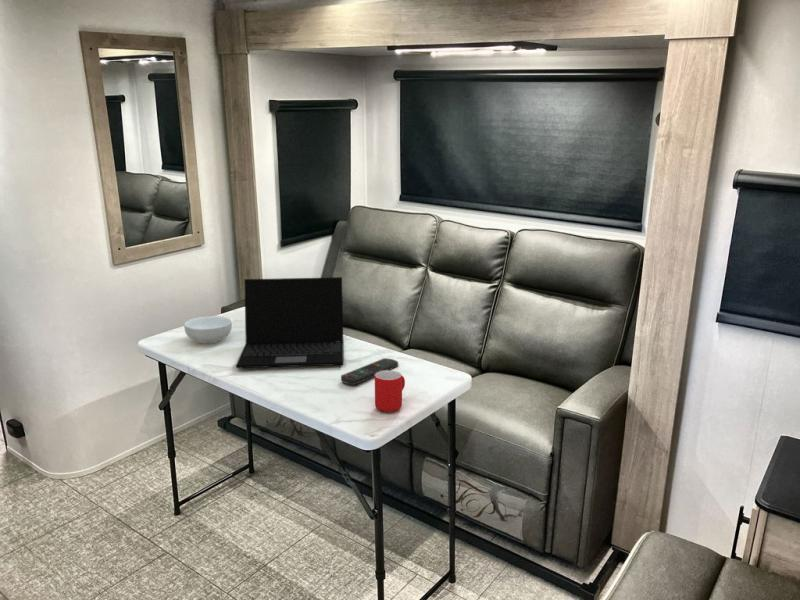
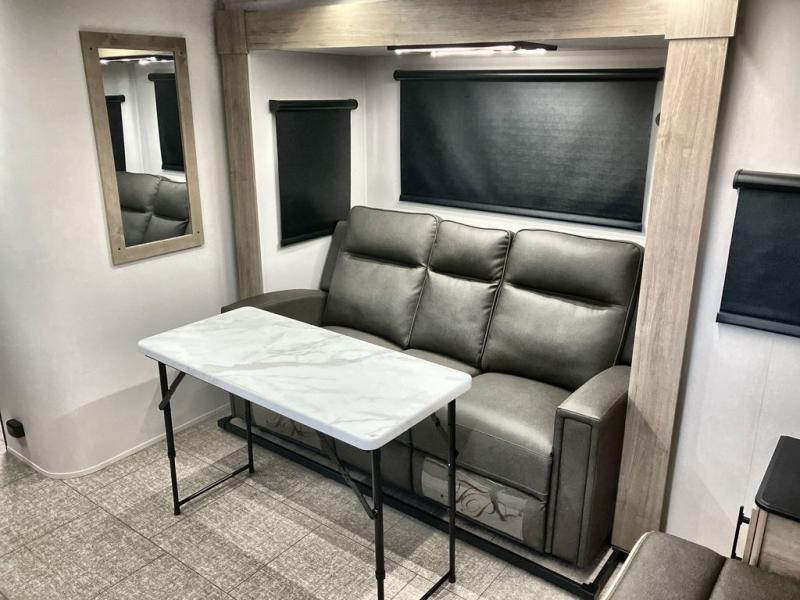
- cereal bowl (208, 331)
- laptop (292, 320)
- remote control (370, 370)
- mug (392, 389)
